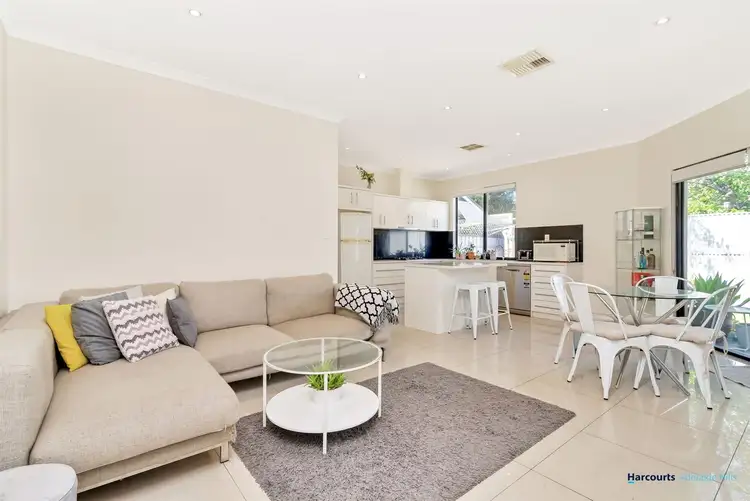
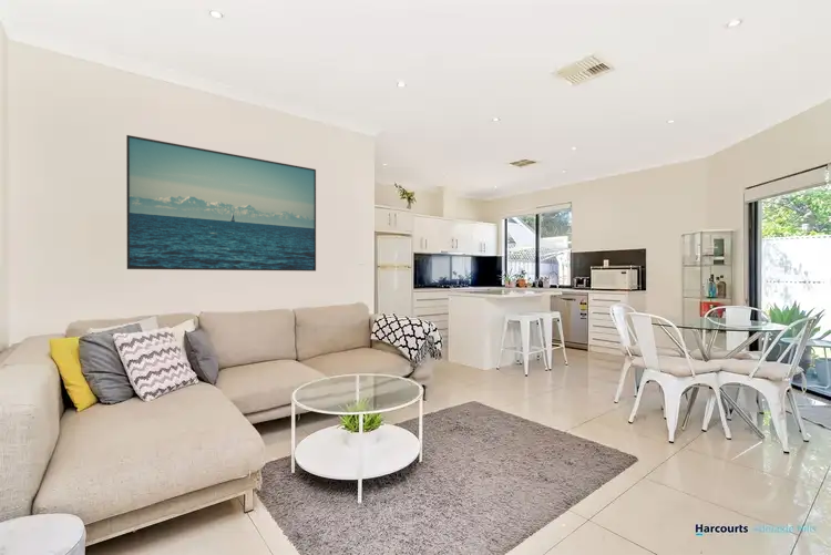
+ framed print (234, 212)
